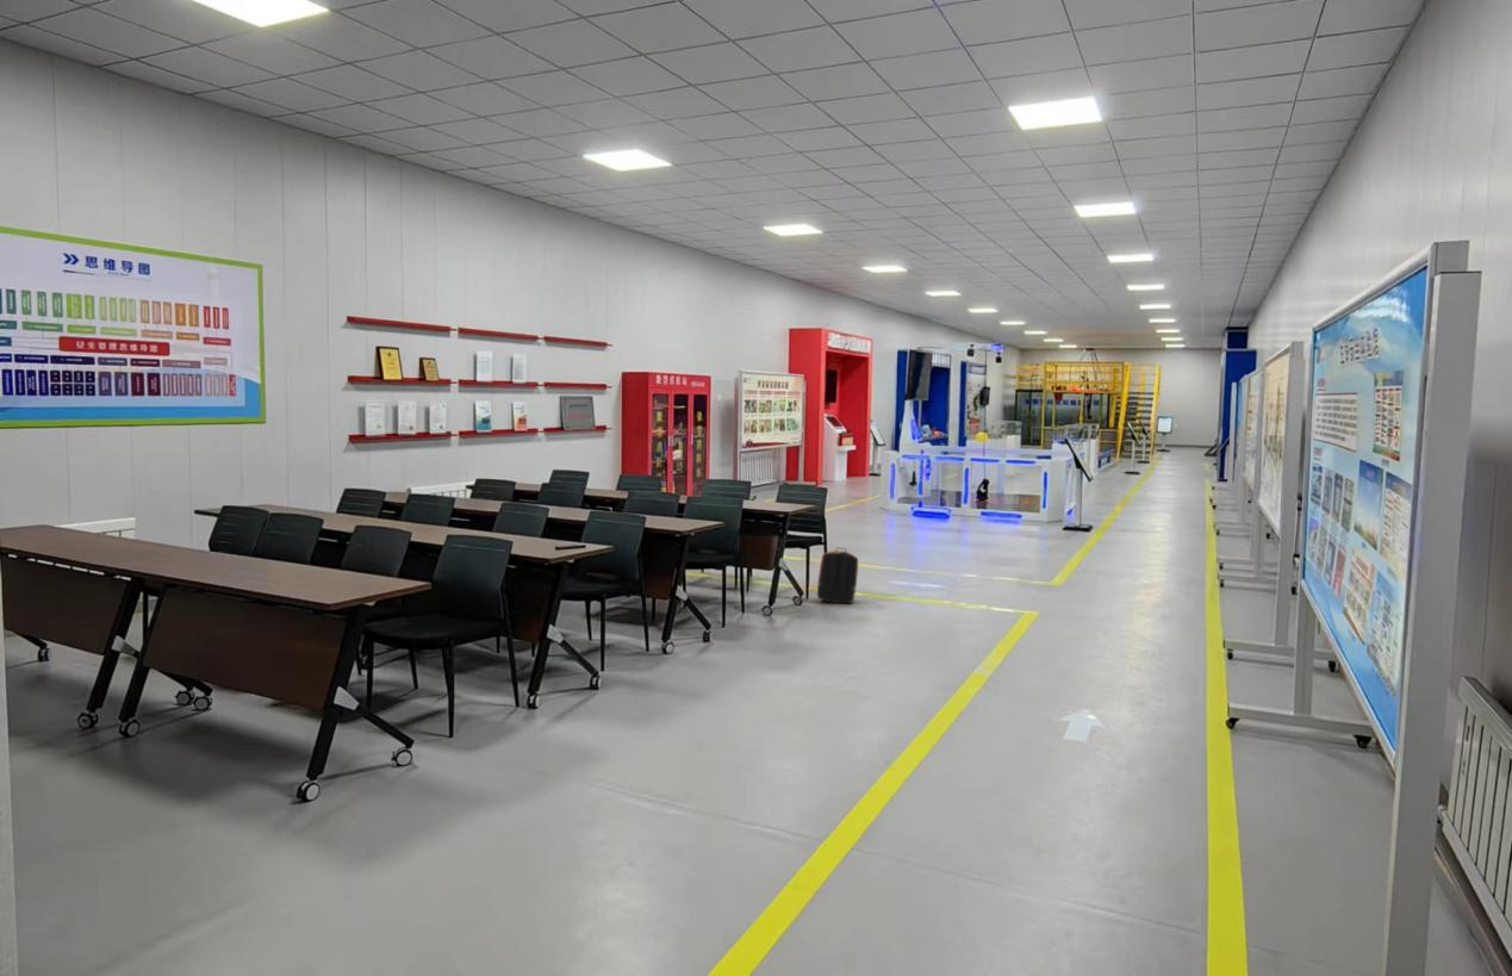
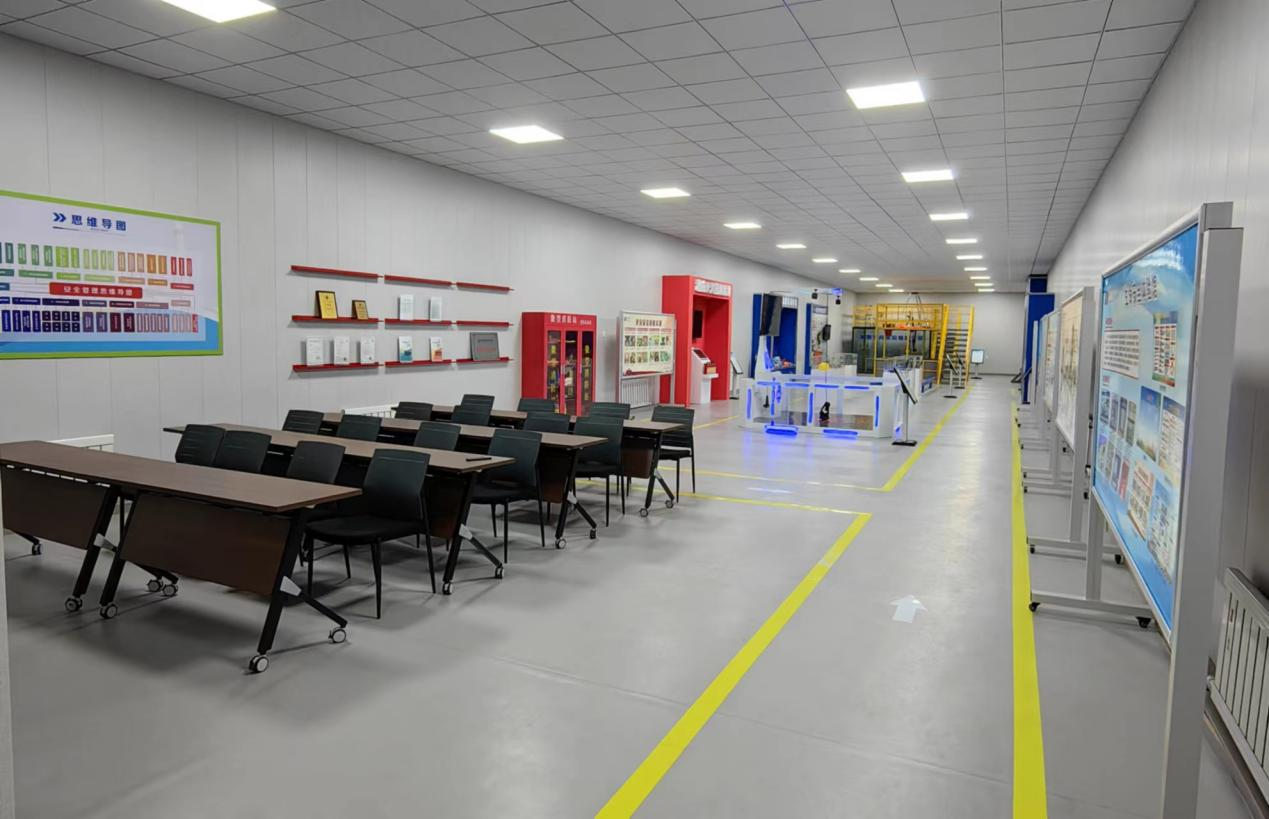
- backpack (838, 573)
